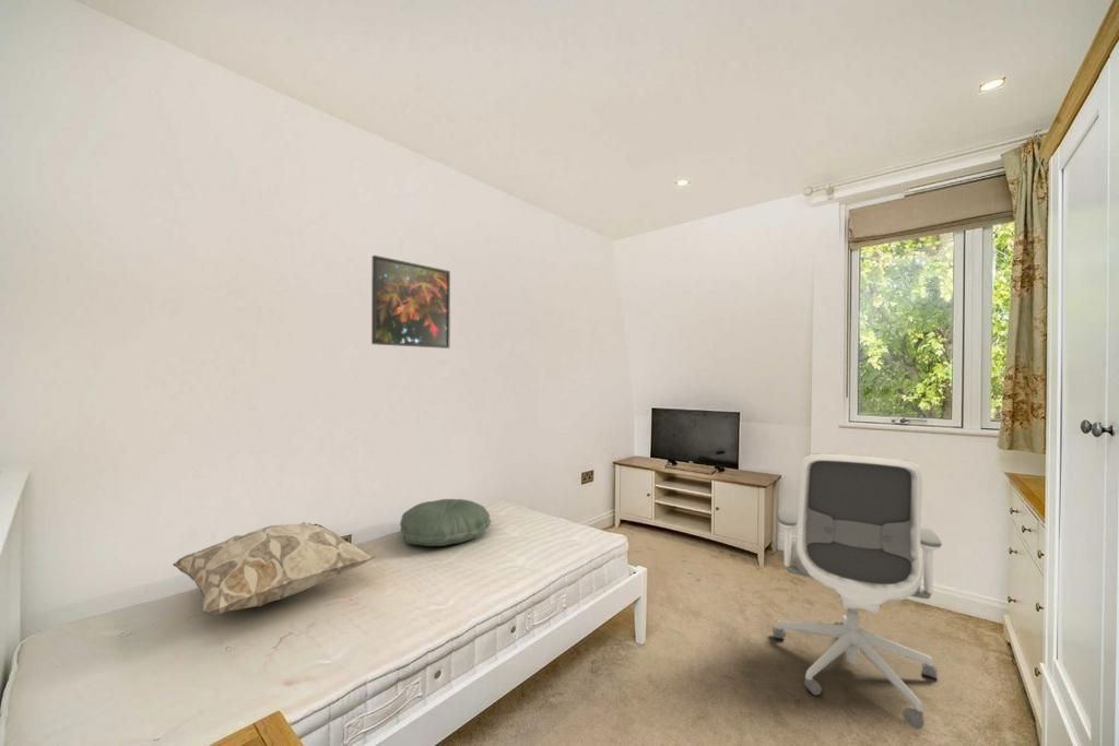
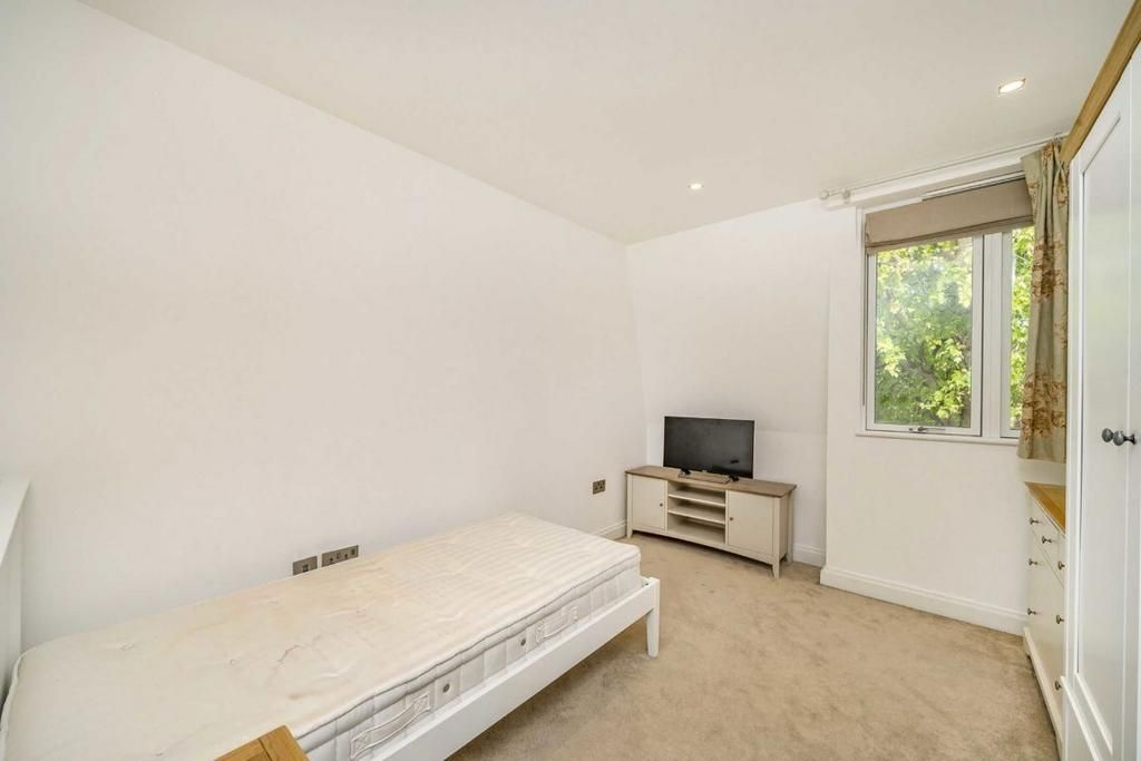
- pillow (444, 520)
- decorative pillow (275, 559)
- office chair (847, 557)
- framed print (413, 305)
